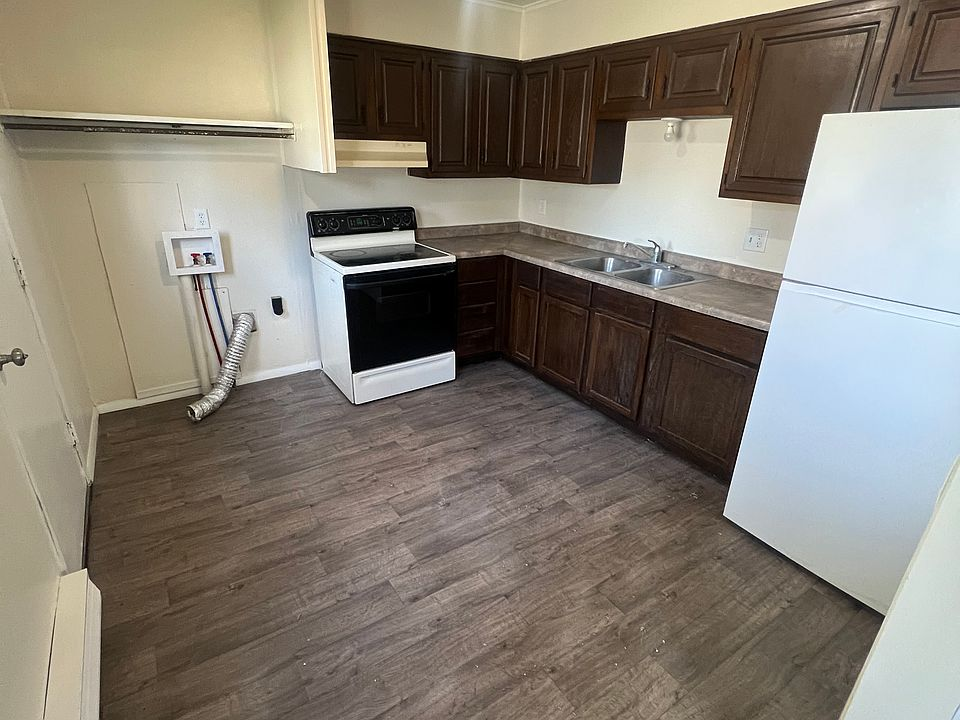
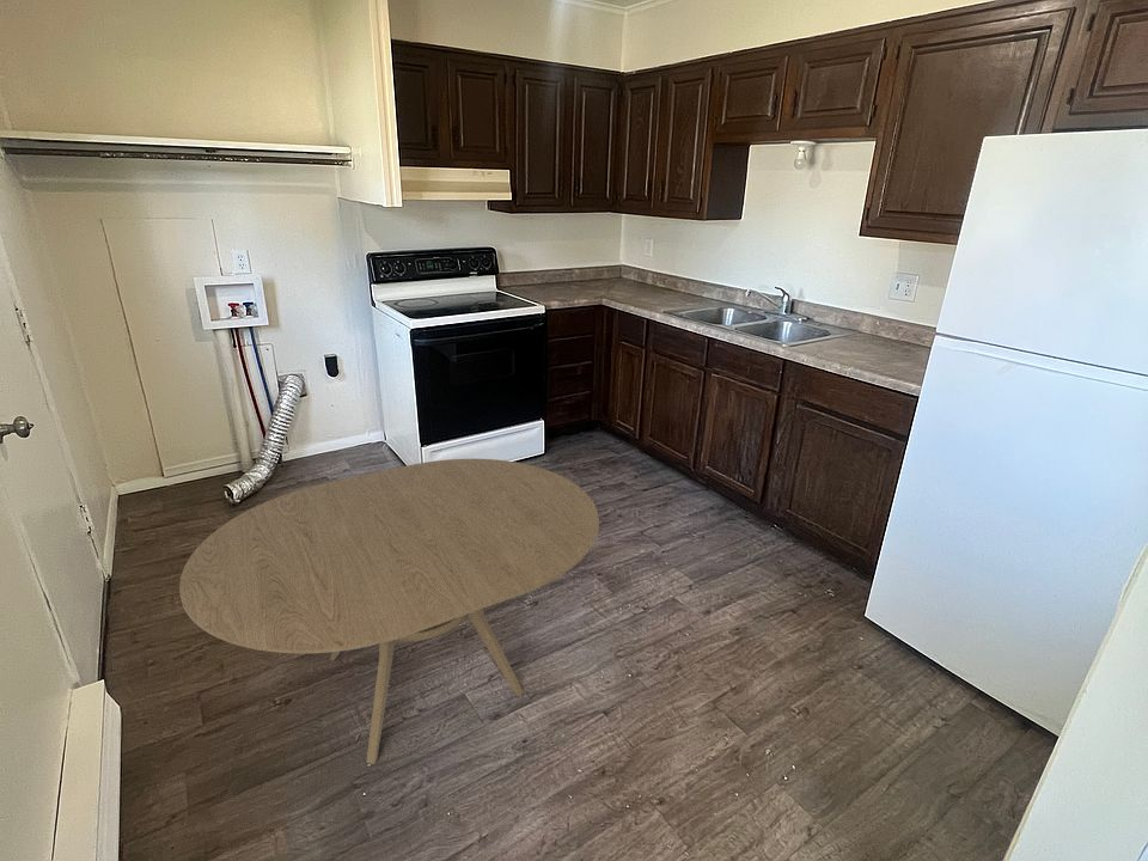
+ dining table (417, 605)
